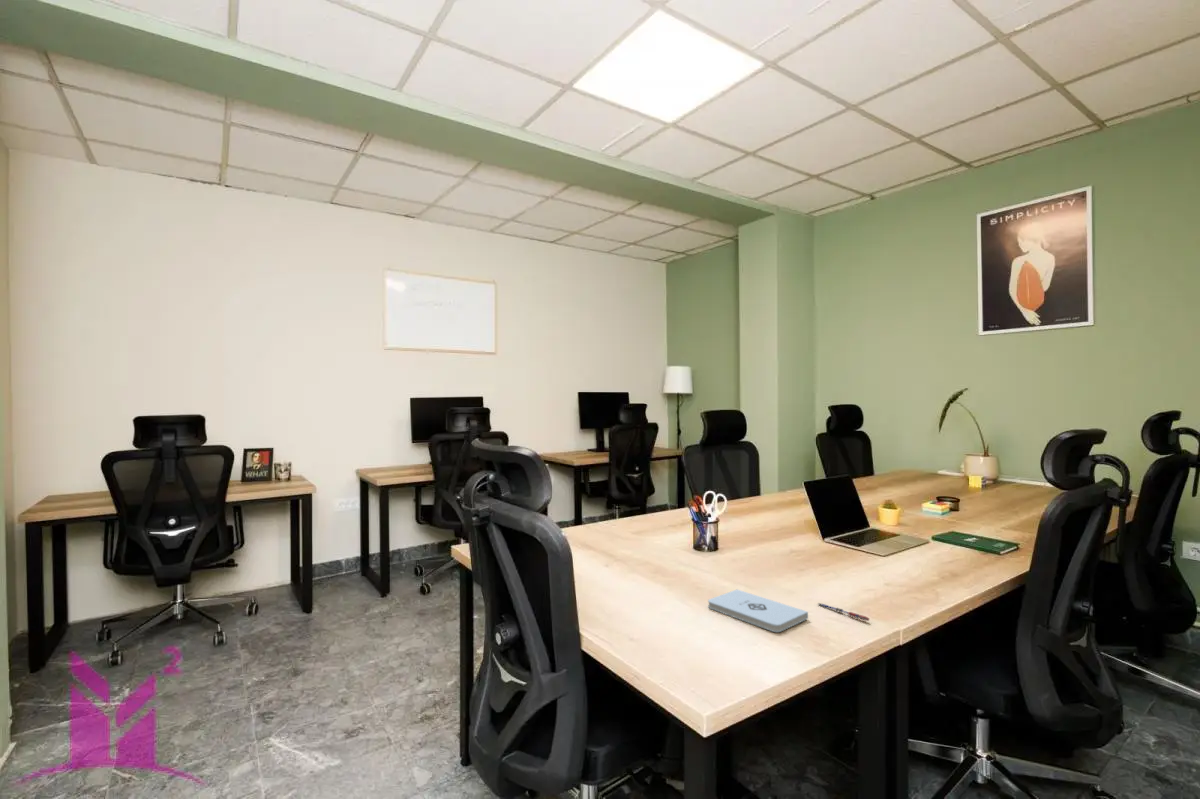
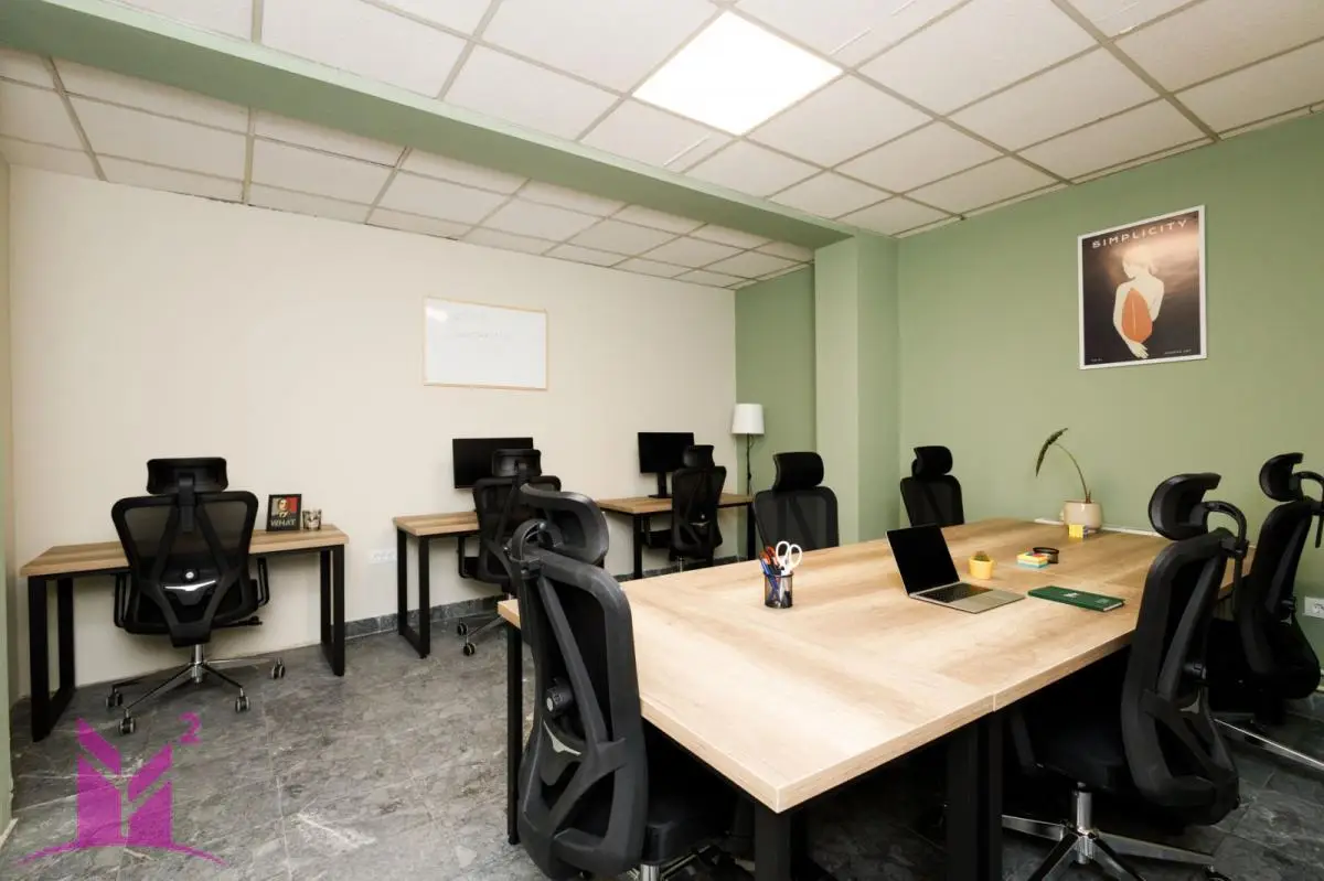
- pen (842, 610)
- notepad (755, 609)
